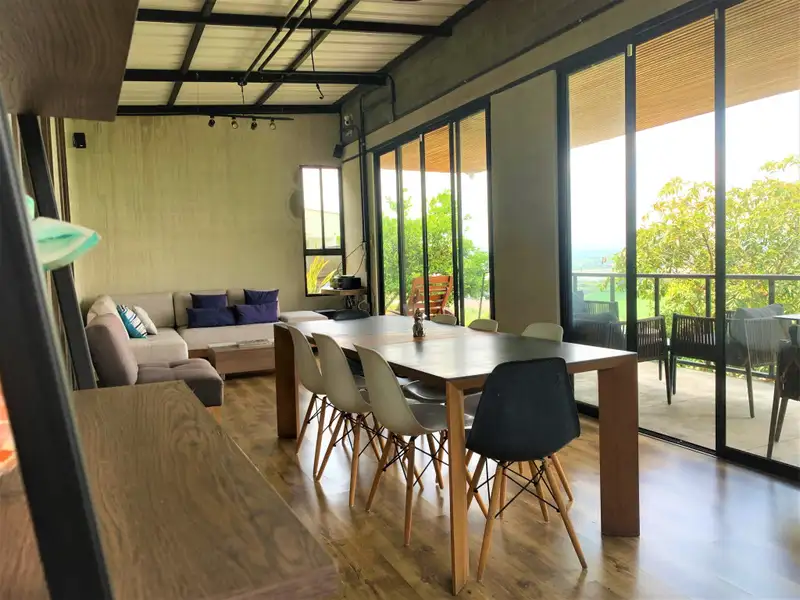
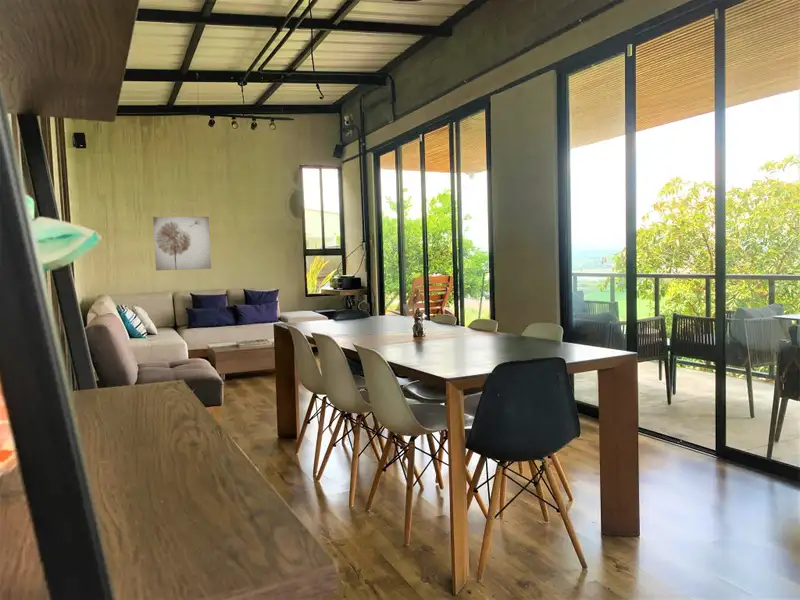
+ wall art (182, 243)
